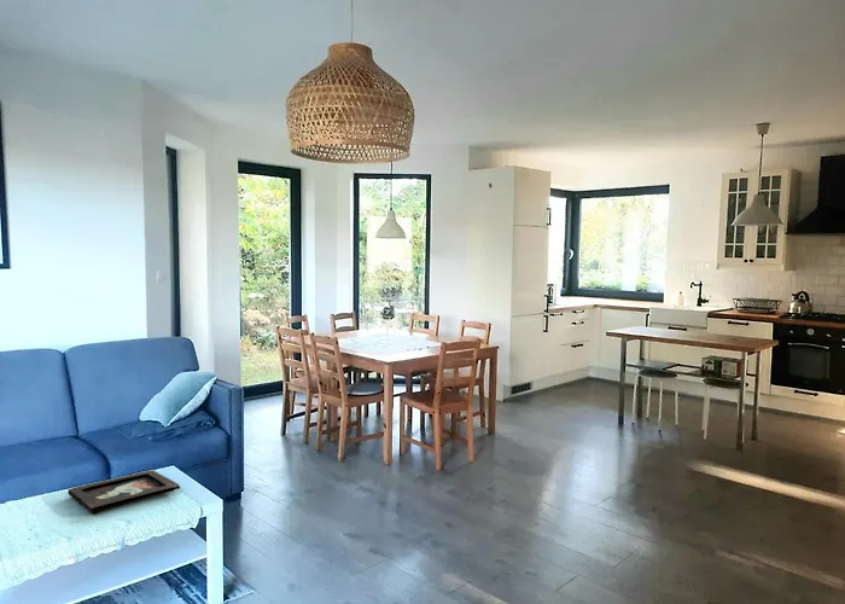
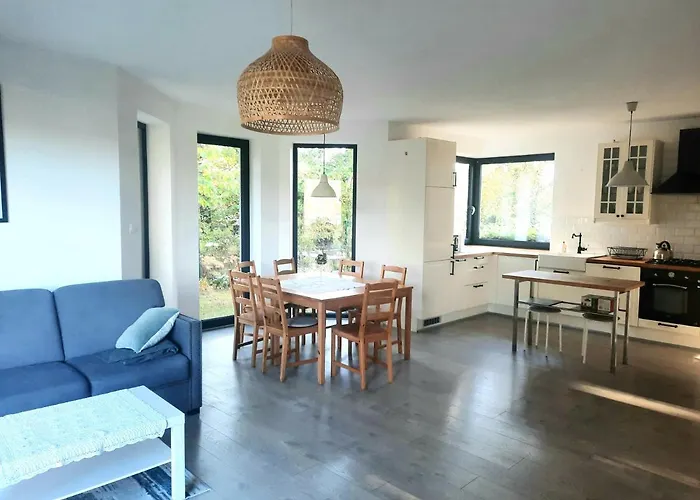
- decorative tray (124, 489)
